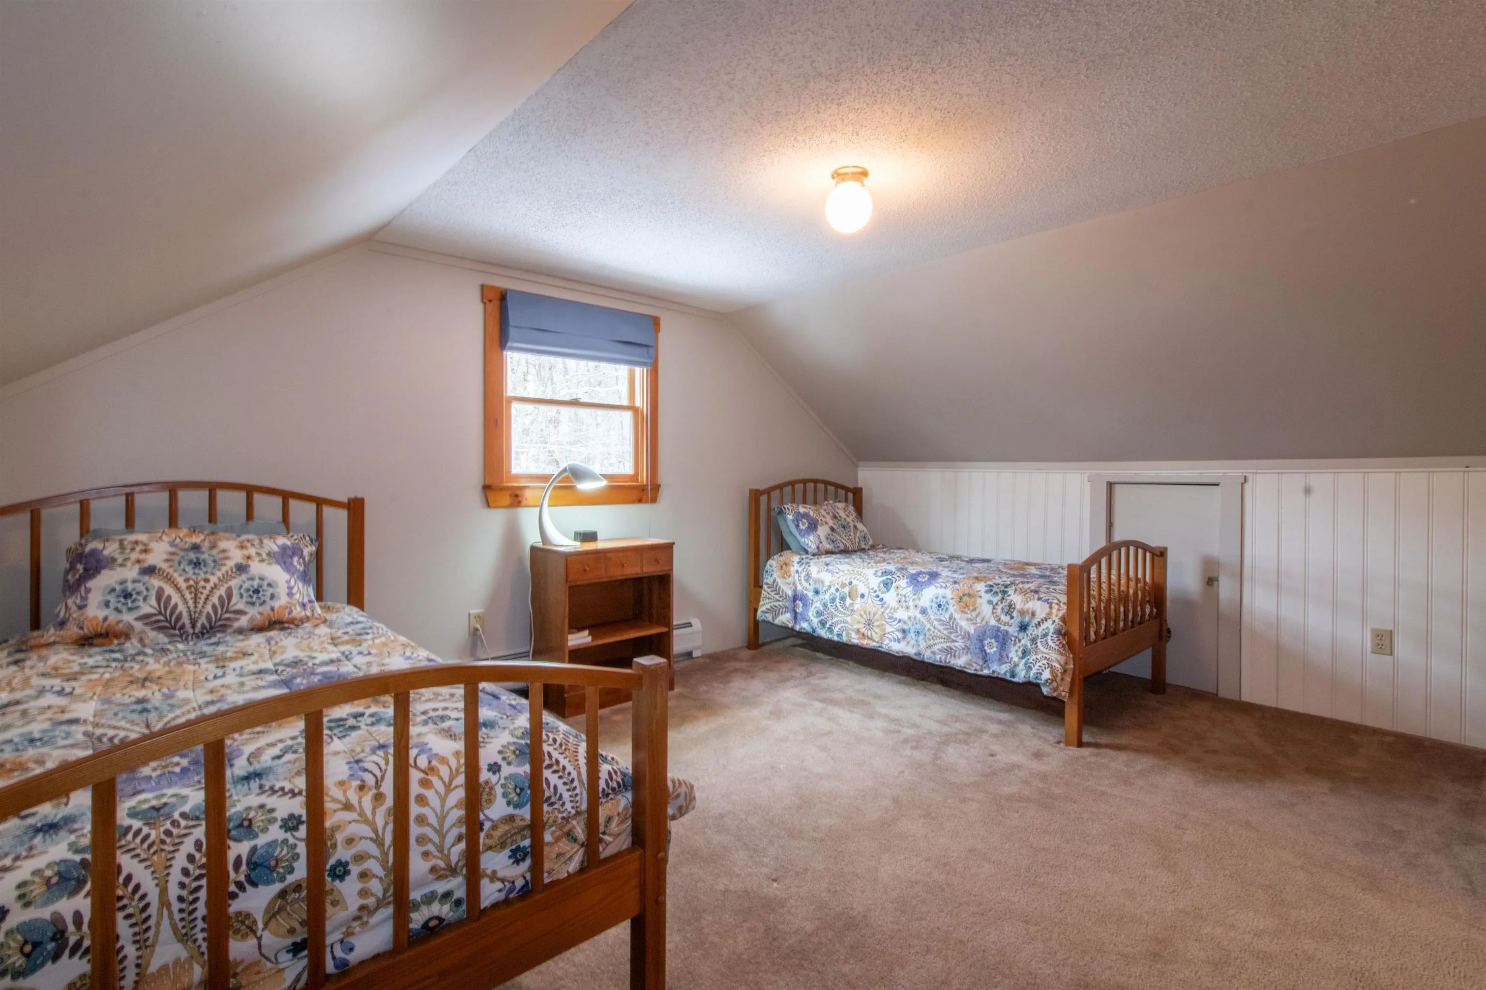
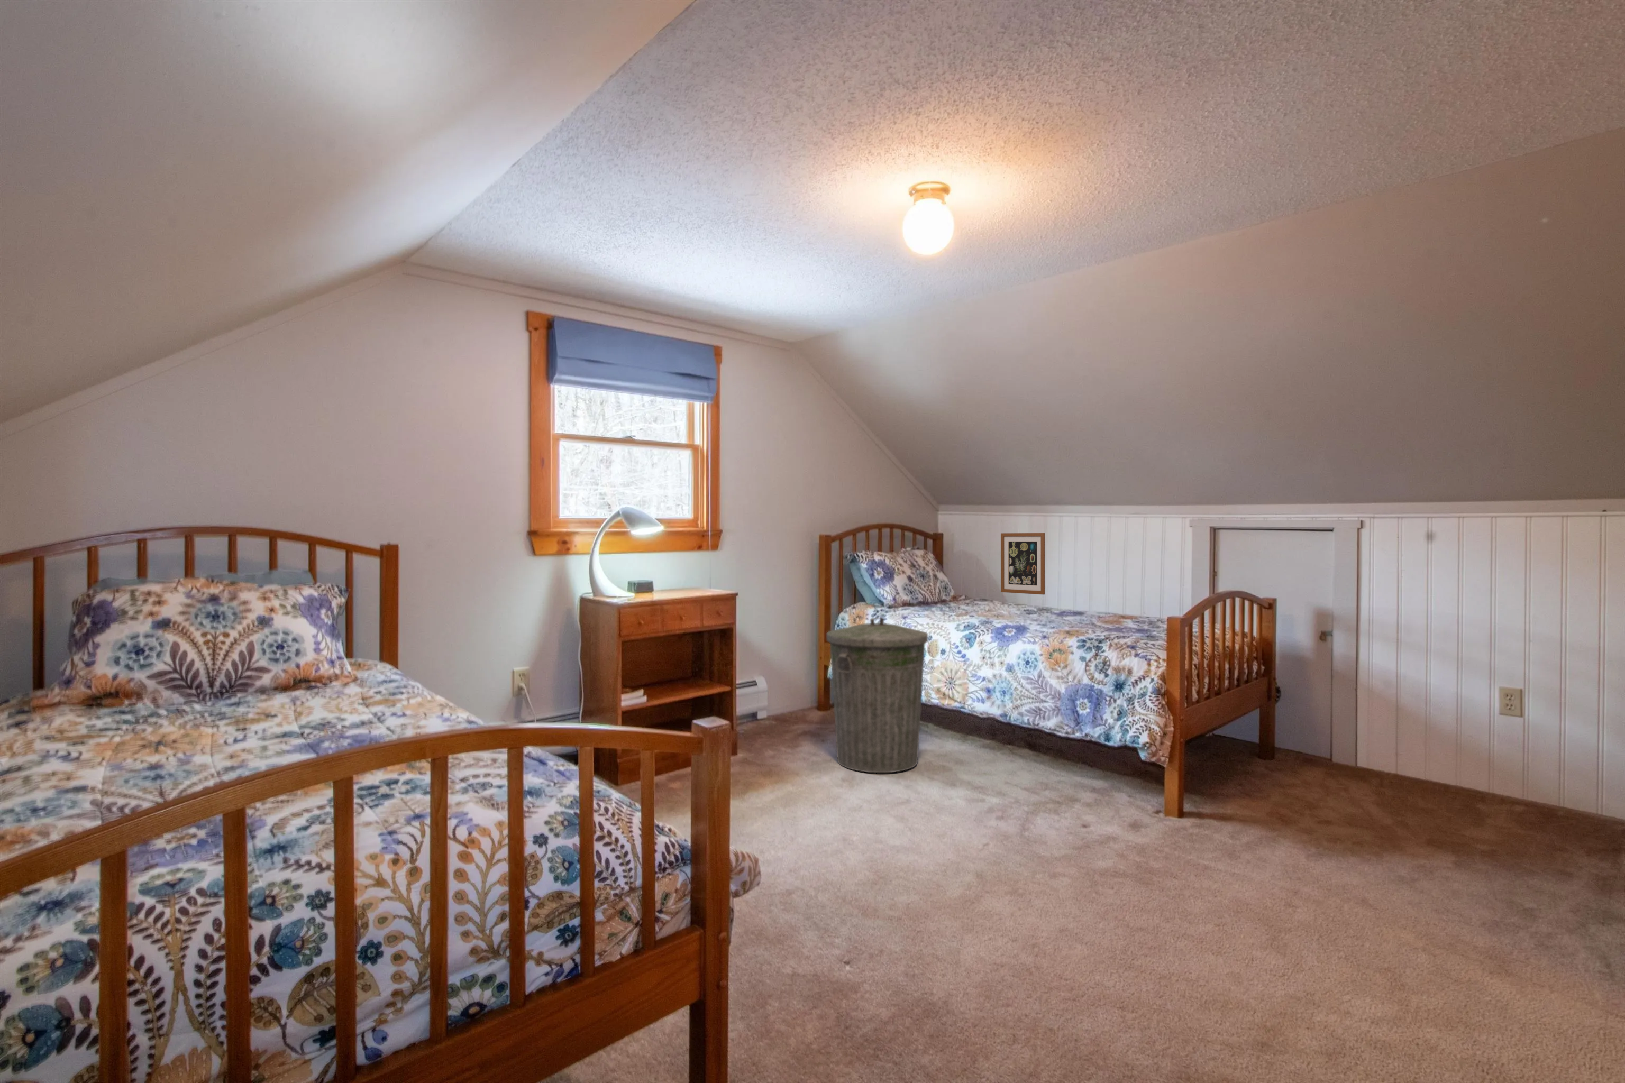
+ trash can (877, 689)
+ wall art (1022, 563)
